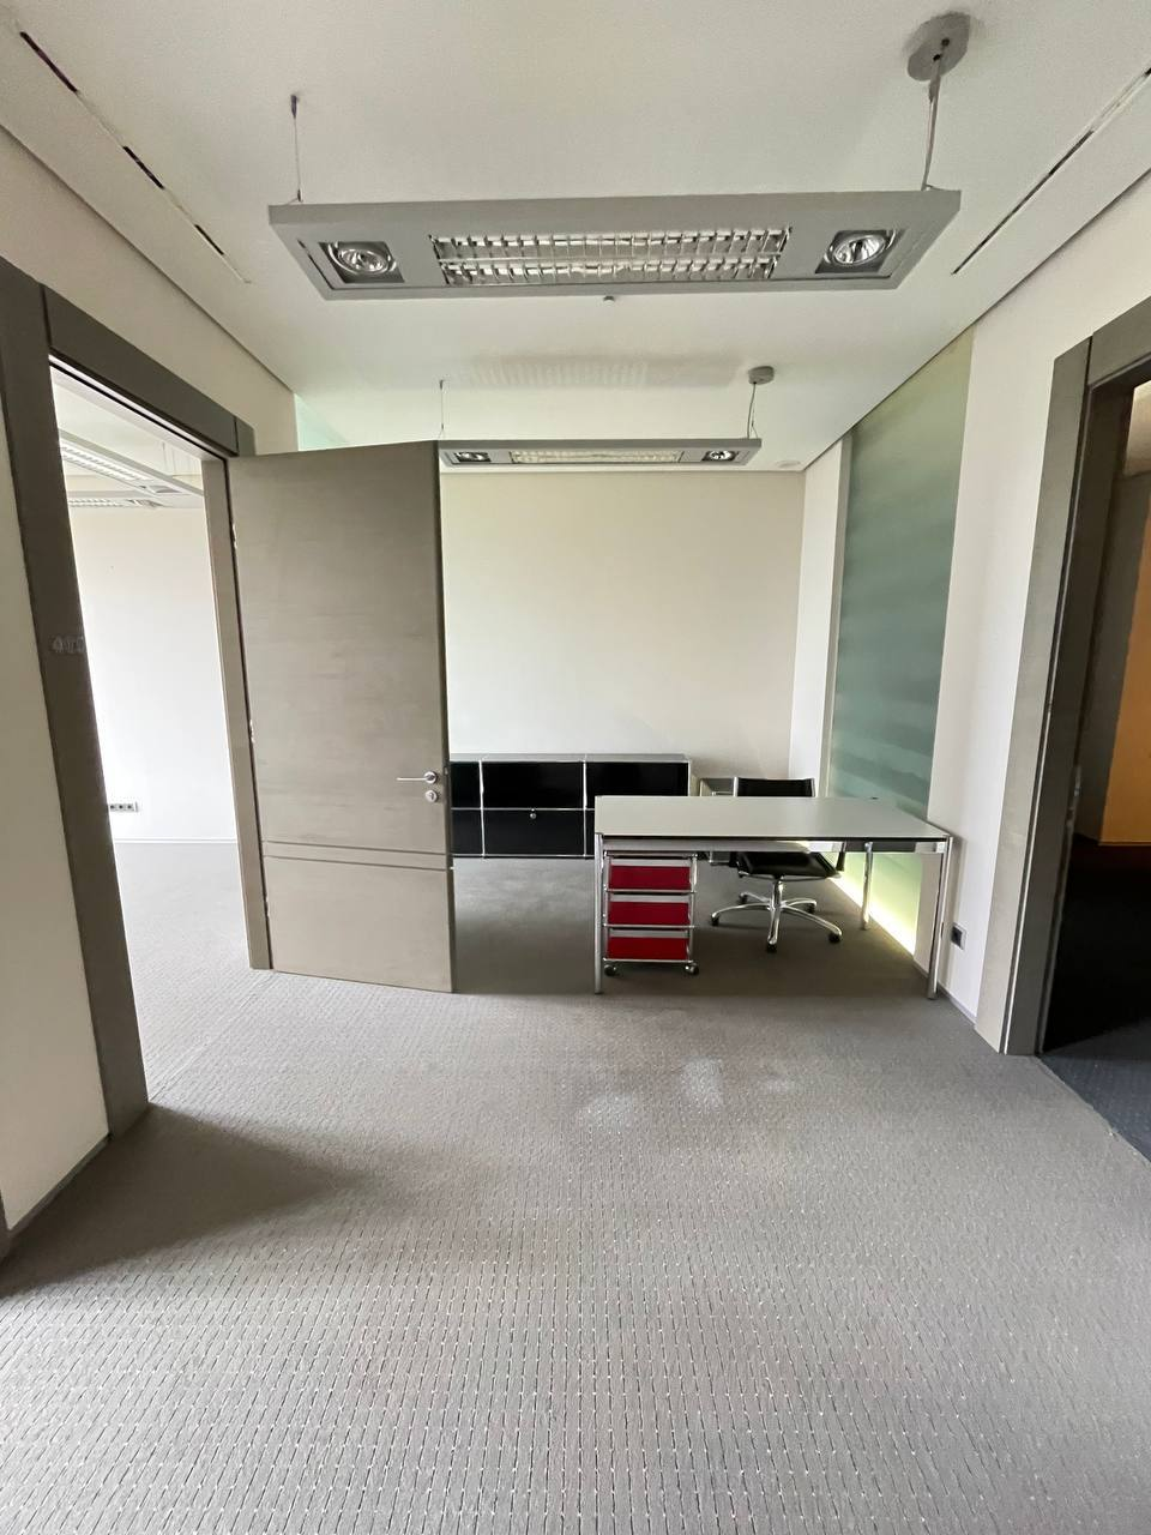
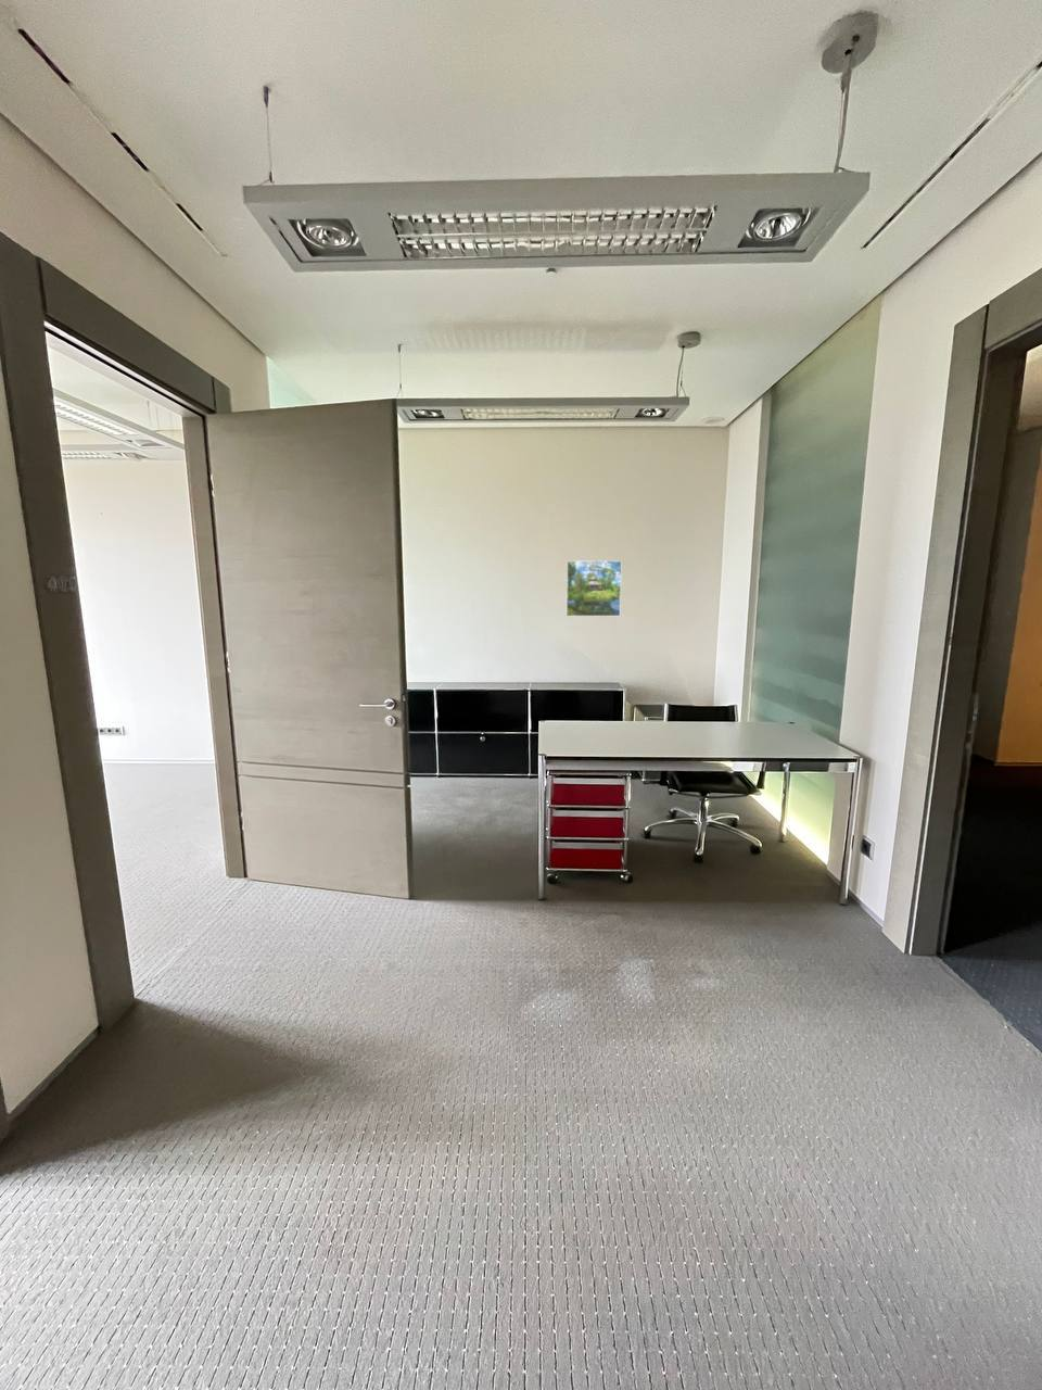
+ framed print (592, 589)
